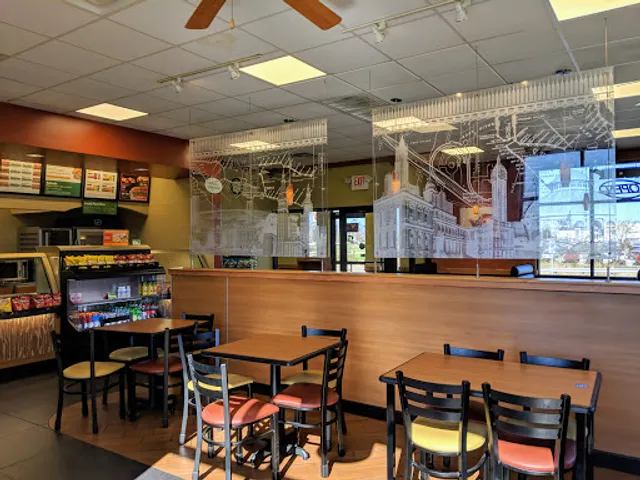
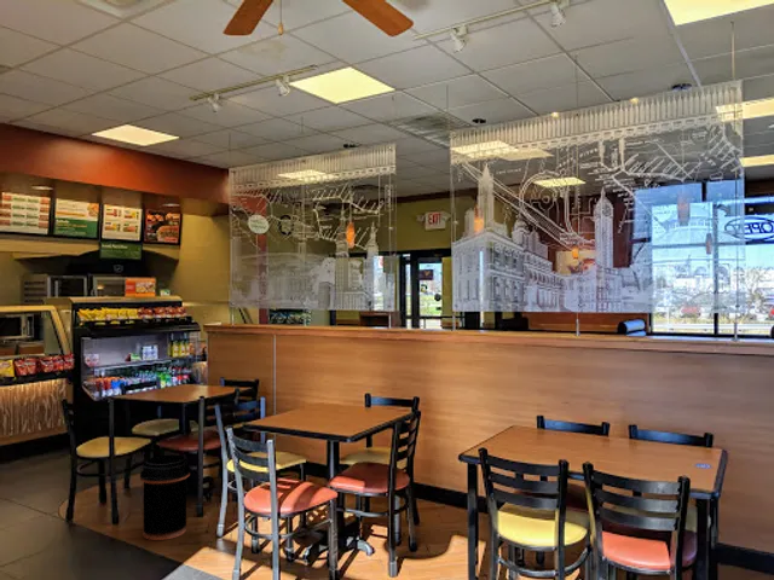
+ trash can (164, 495)
